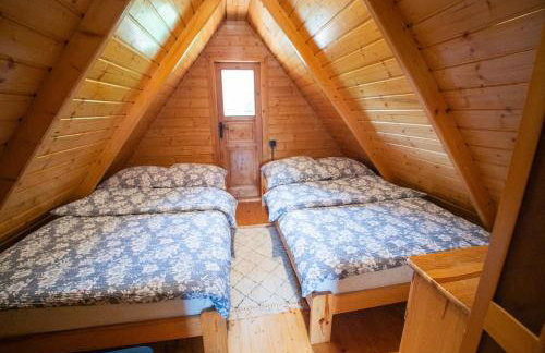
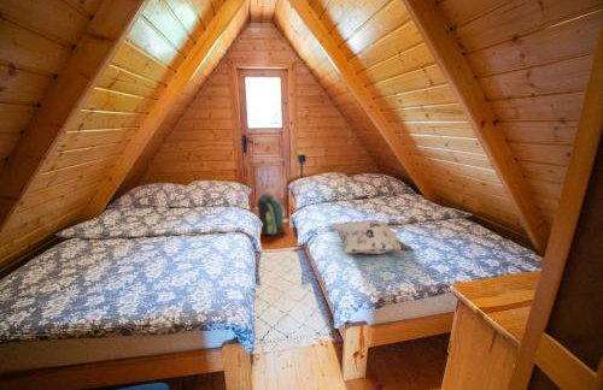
+ decorative pillow (368, 236)
+ backpack (270, 213)
